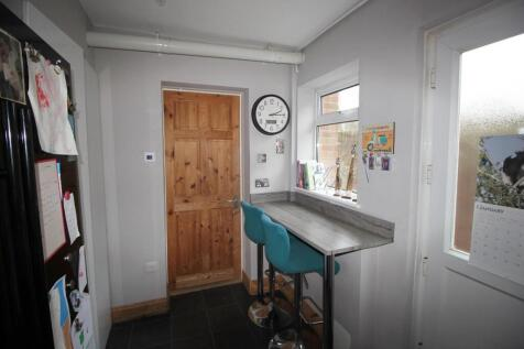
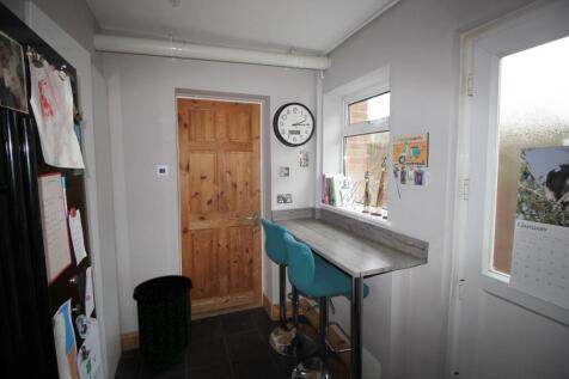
+ trash can (165, 323)
